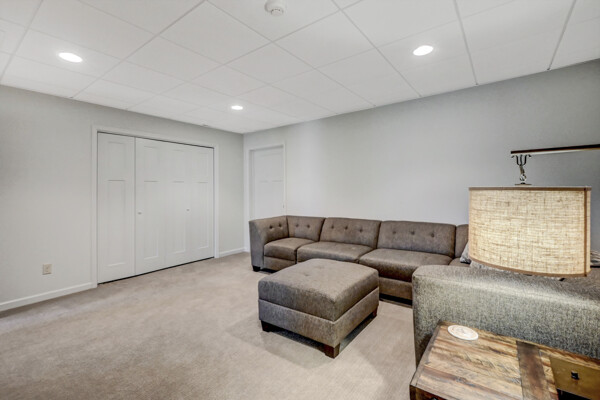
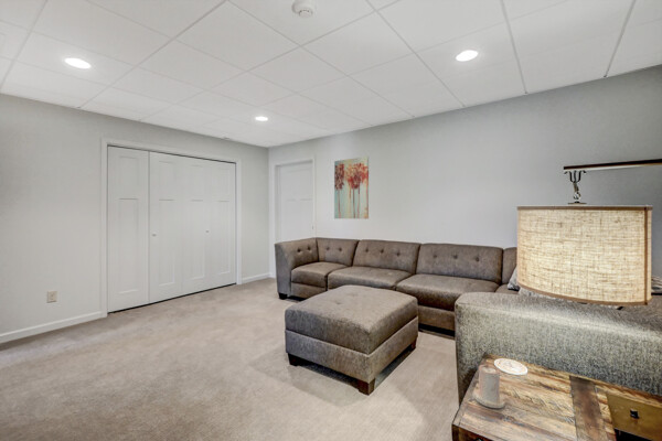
+ wall art (350, 189)
+ candle (489, 381)
